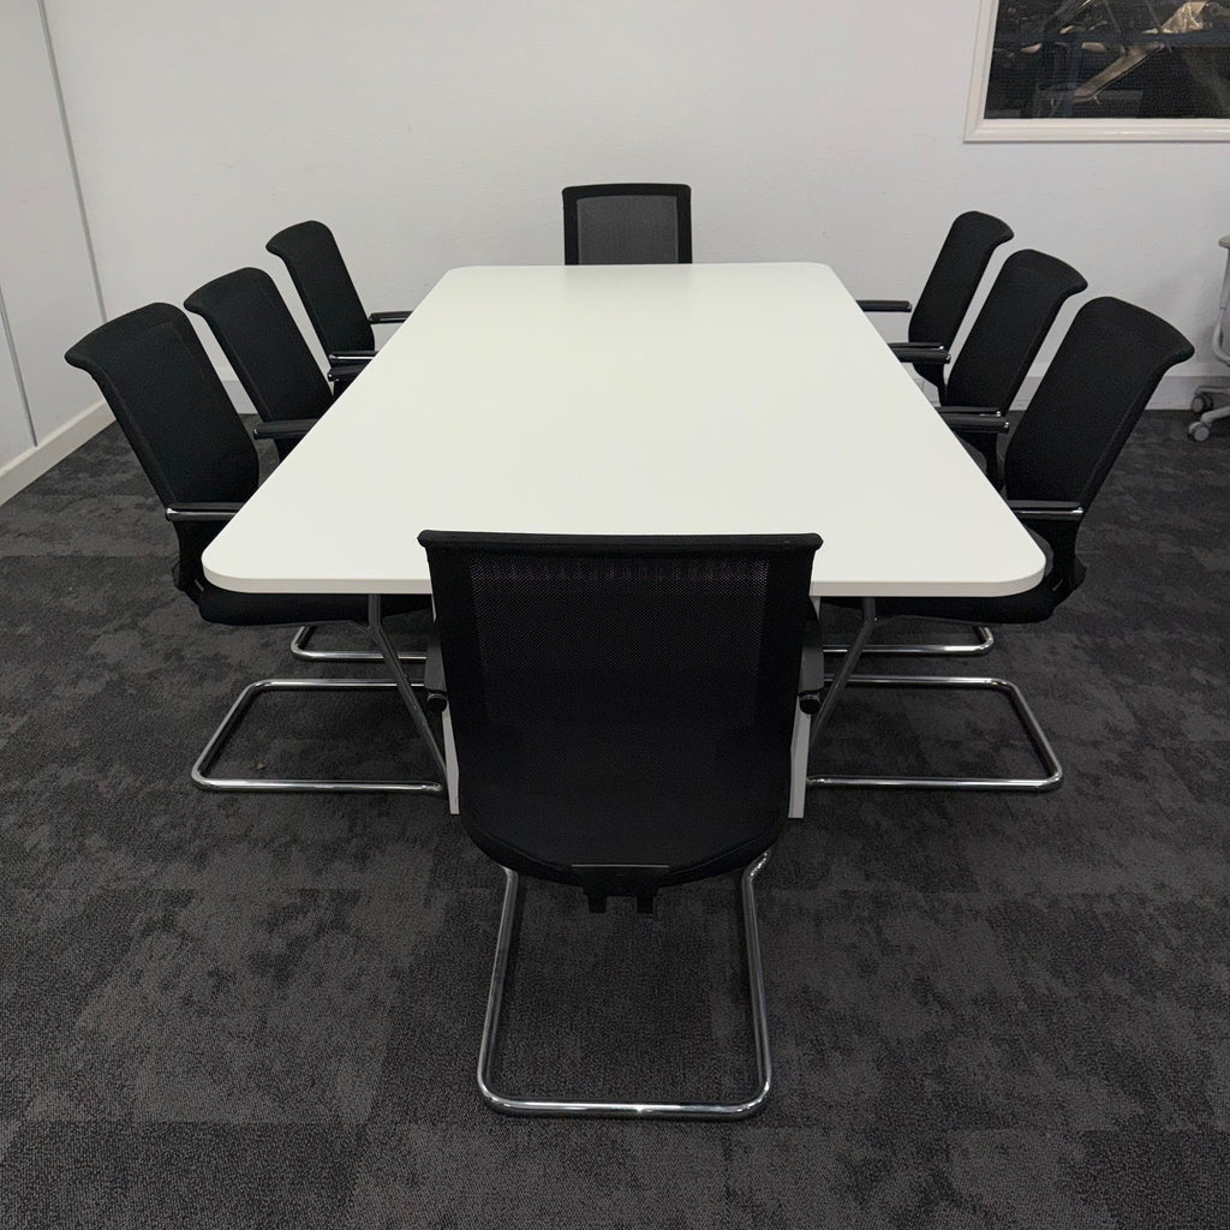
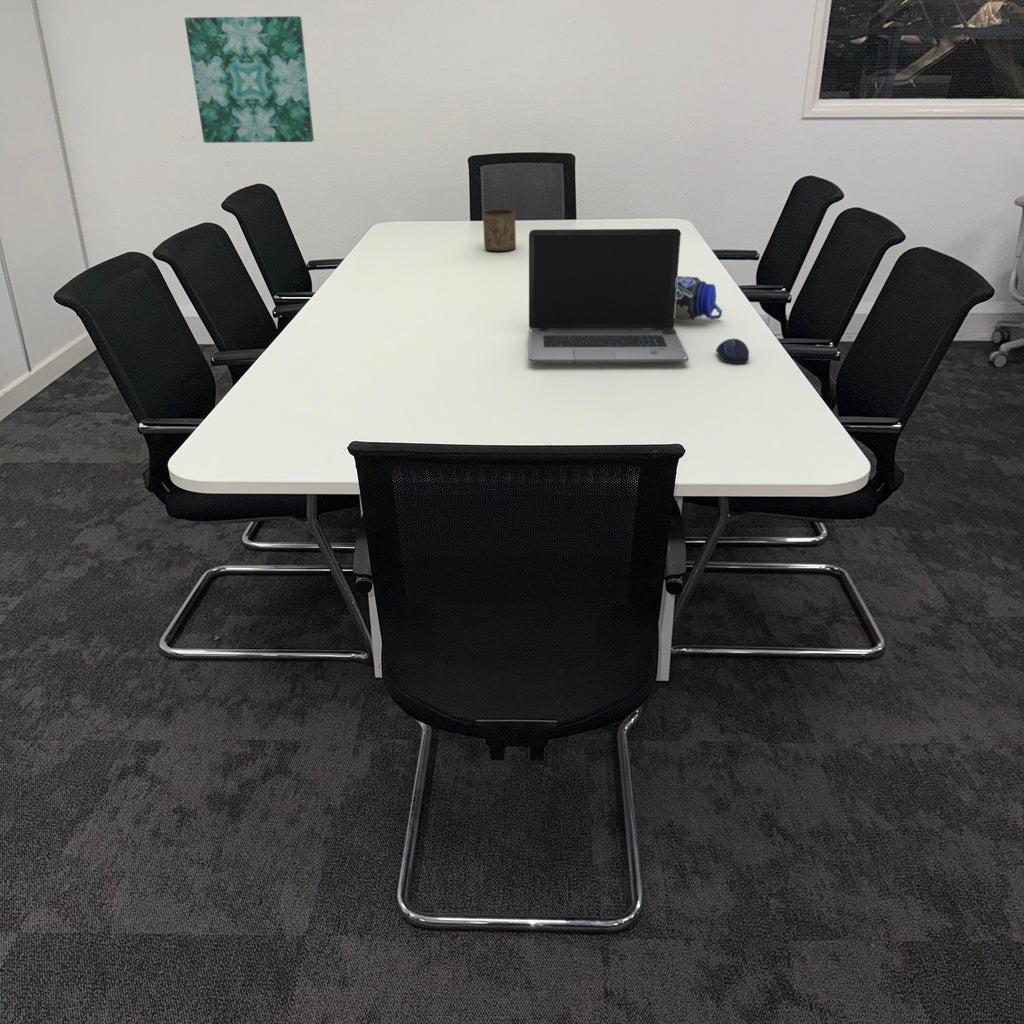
+ laptop computer (606, 296)
+ computer mouse (732, 348)
+ cup (499, 230)
+ wall art (251, 81)
+ water bottle (676, 297)
